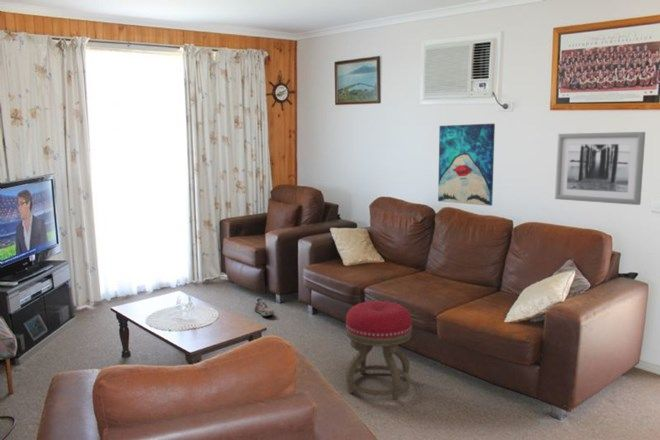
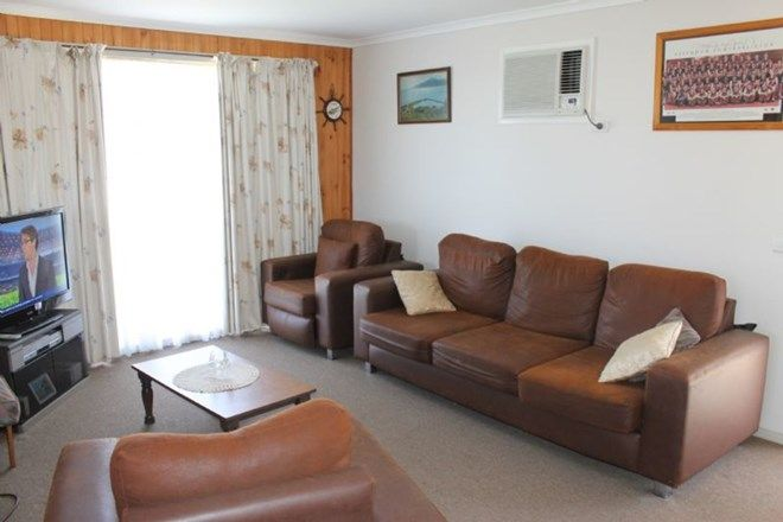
- wall art (597, 167)
- wall art (465, 164)
- shoe (264, 307)
- stool (378, 345)
